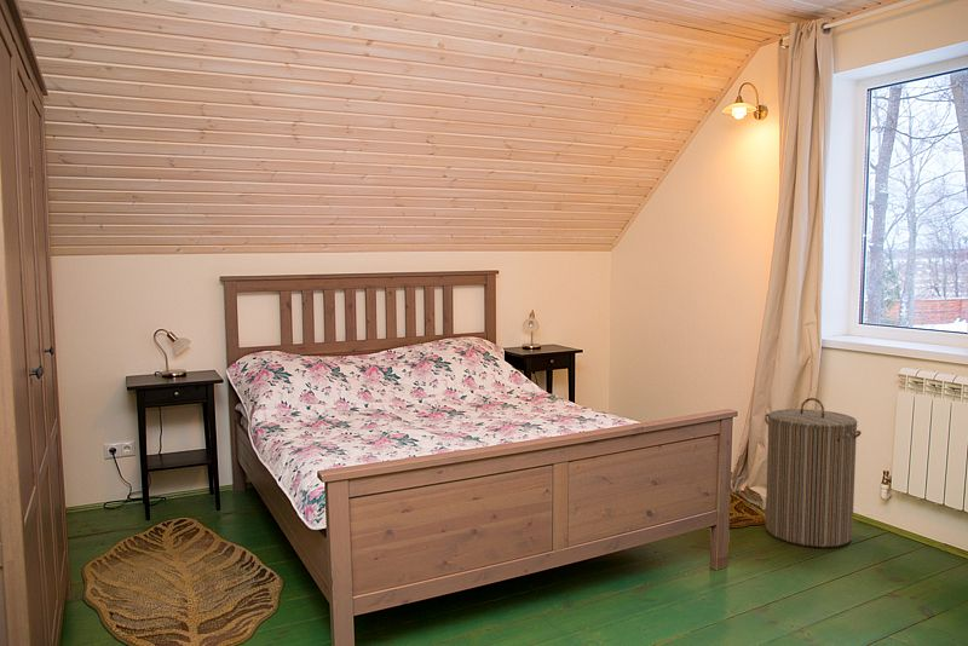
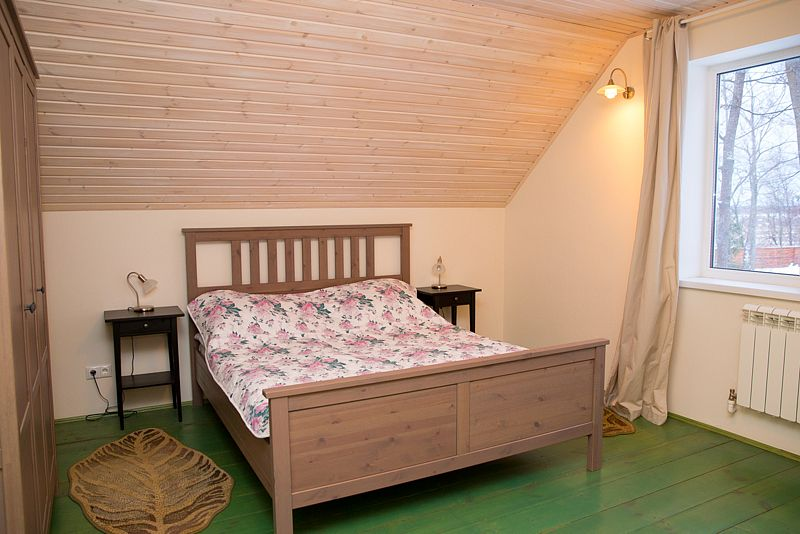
- laundry hamper (809, 466)
